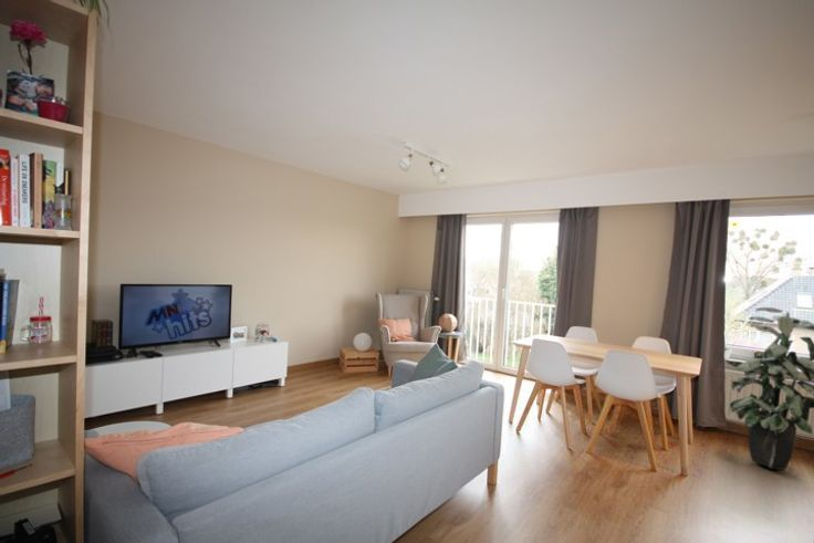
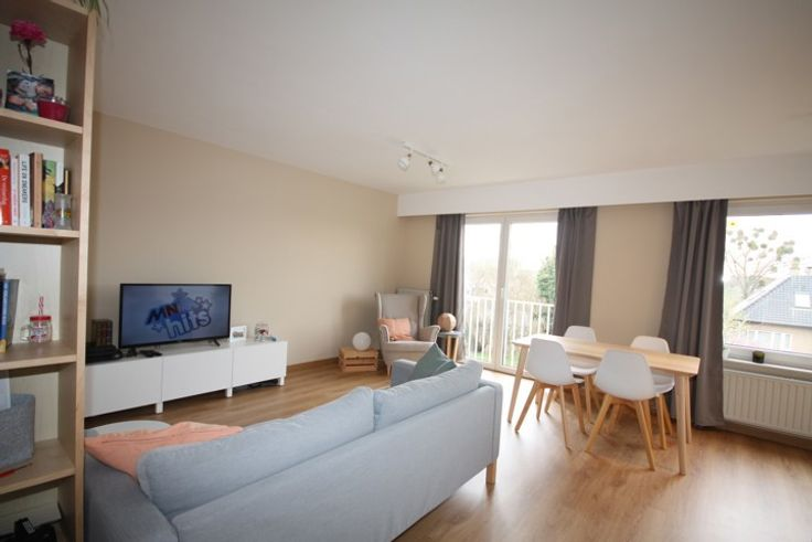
- indoor plant (772, 386)
